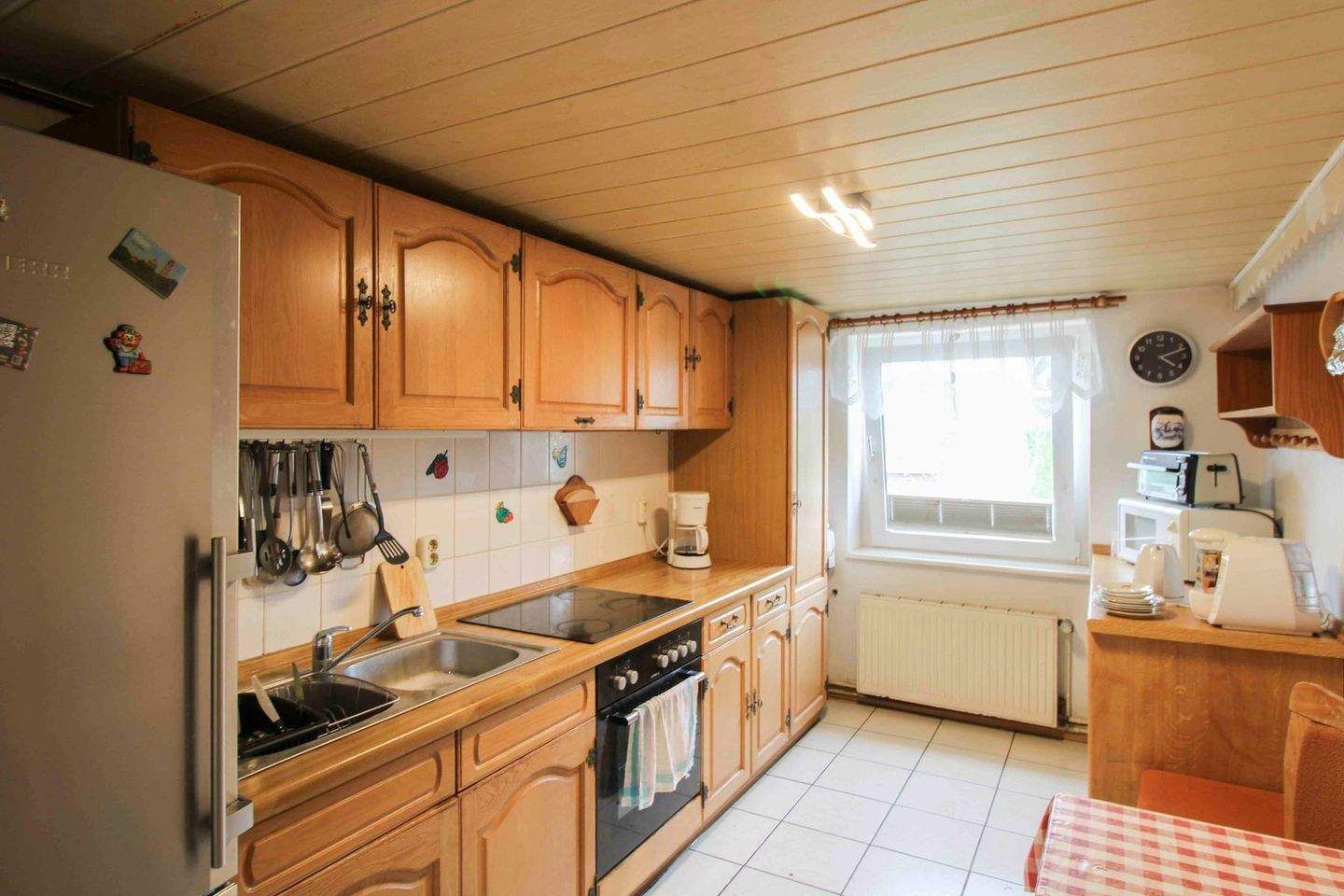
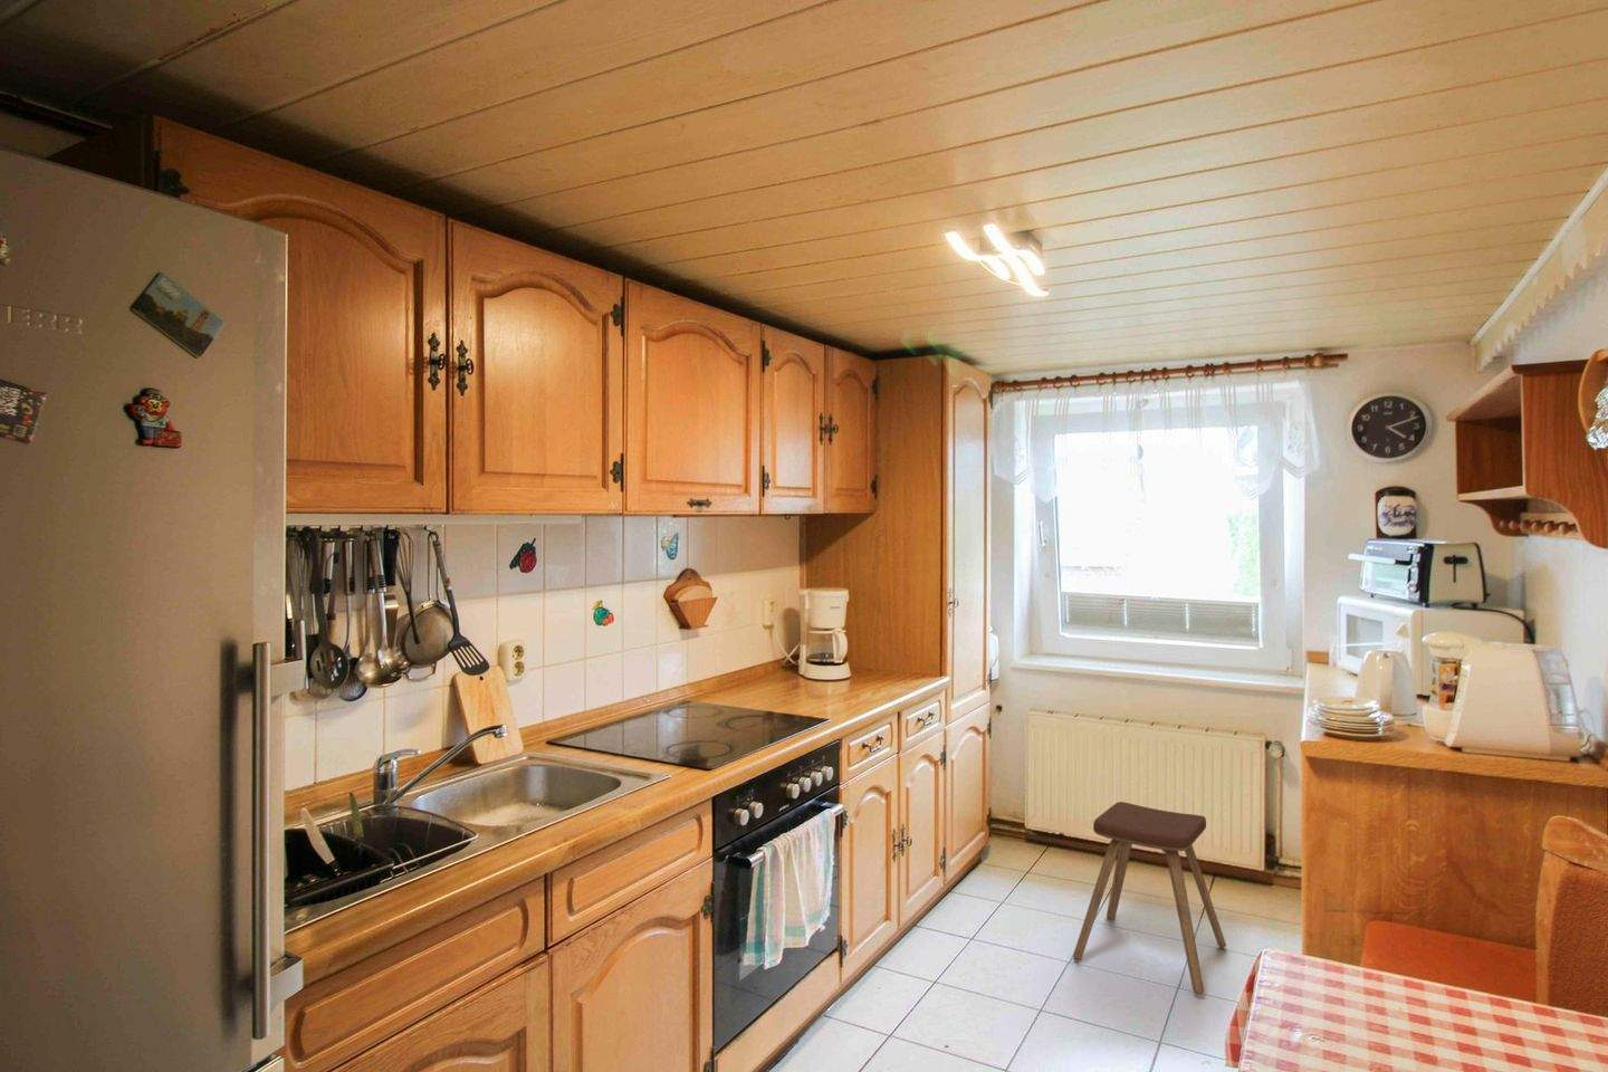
+ music stool (1171, 882)
